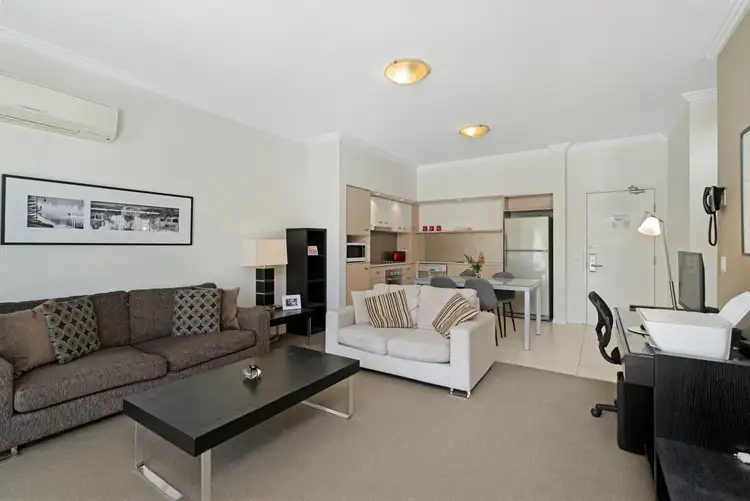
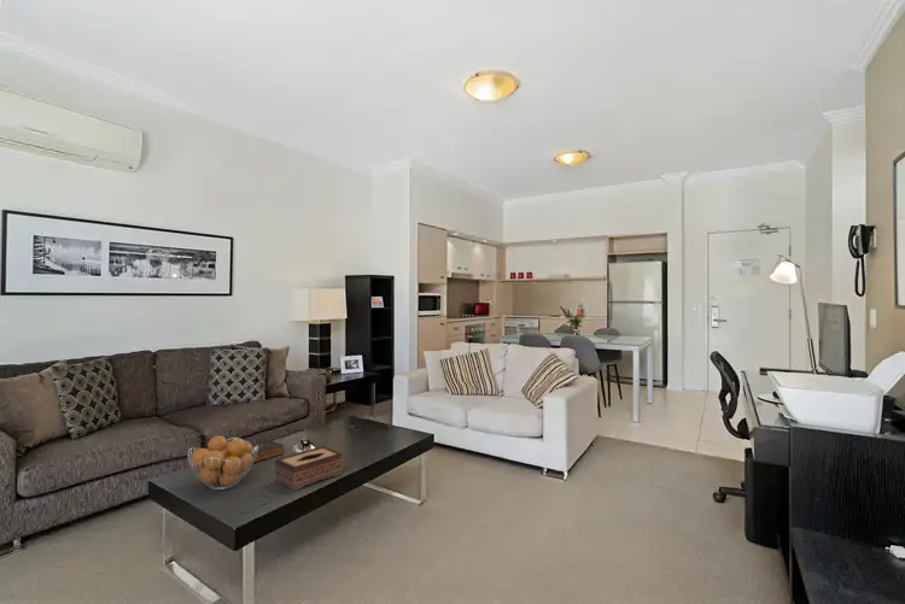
+ tissue box (309, 467)
+ book (259, 451)
+ fruit basket (223, 461)
